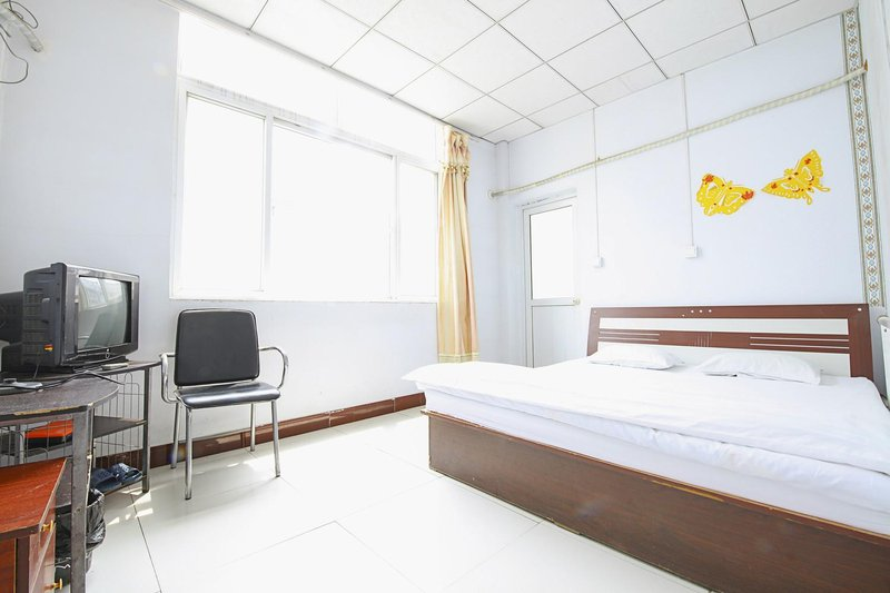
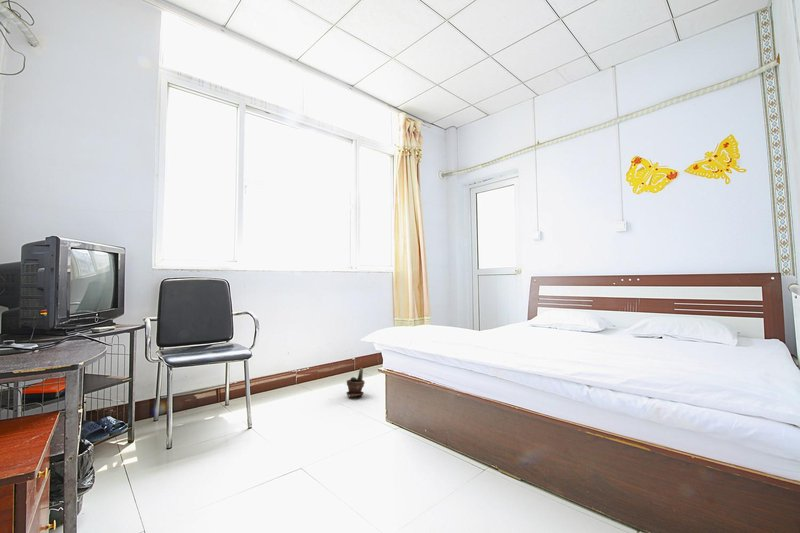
+ potted plant (355, 382)
